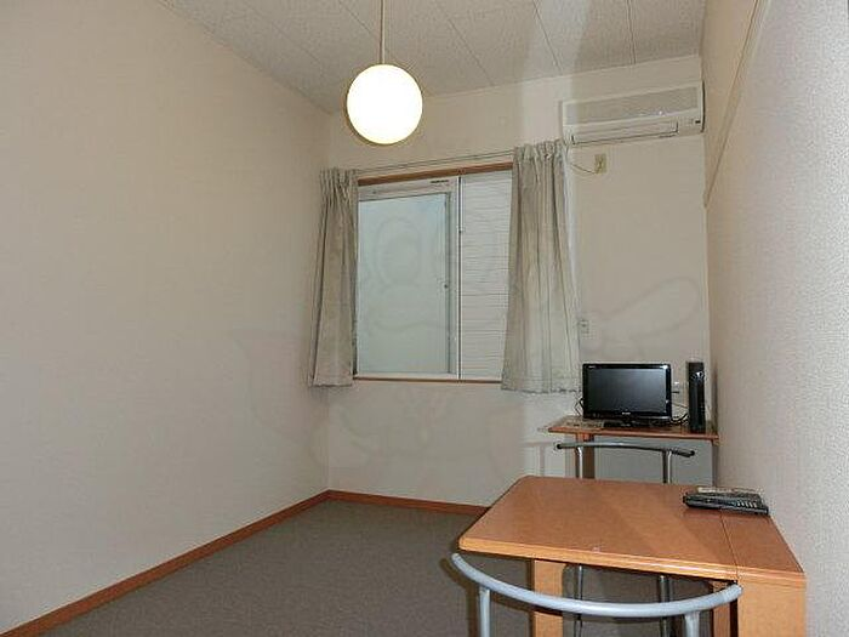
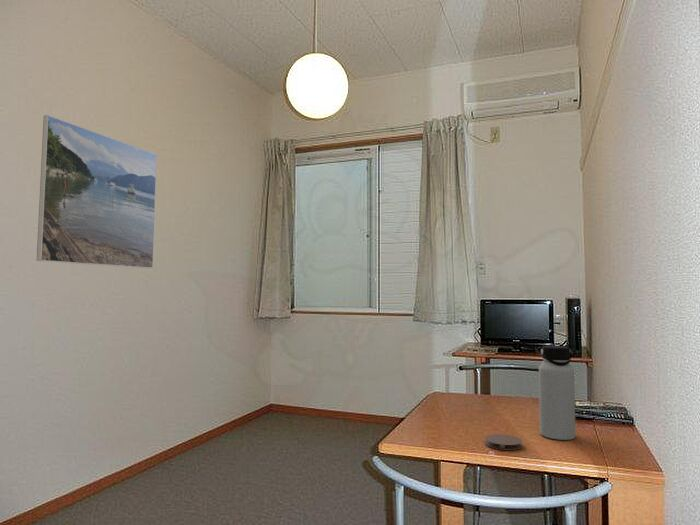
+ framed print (104, 200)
+ water bottle (556, 390)
+ coaster (503, 441)
